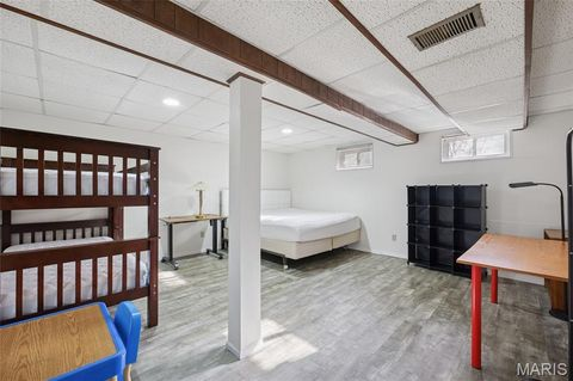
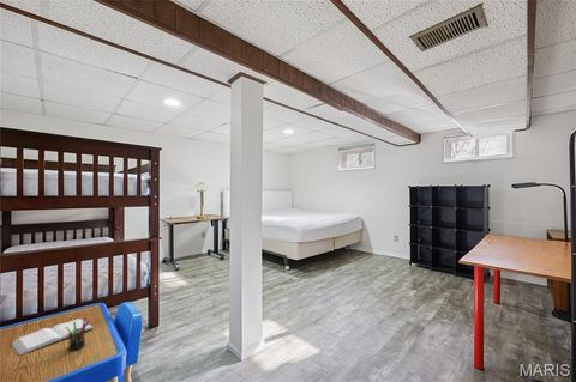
+ book (54, 333)
+ pen holder (77, 333)
